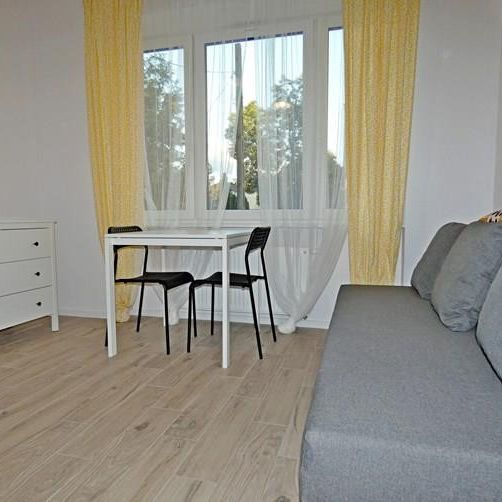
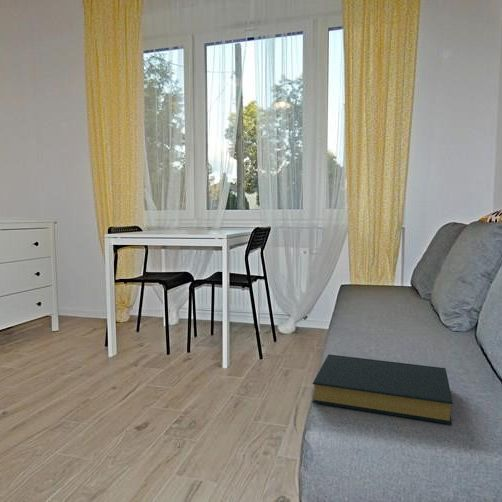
+ hardback book (381, 384)
